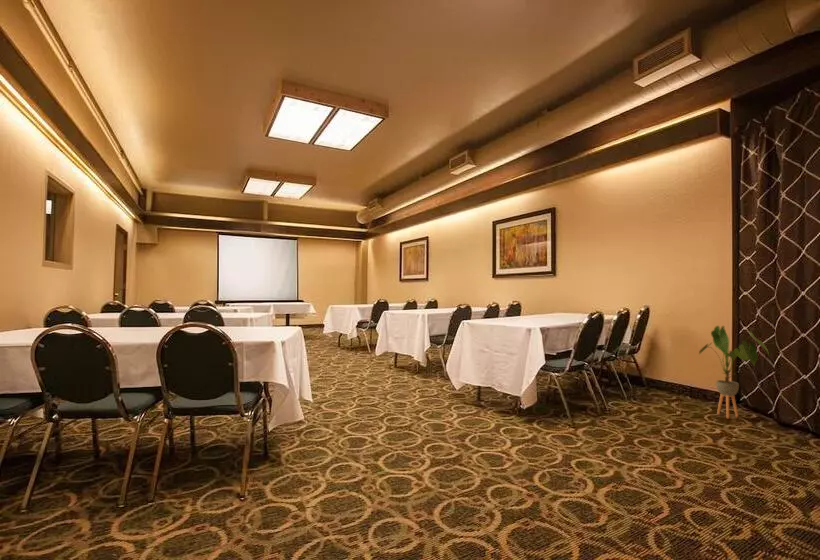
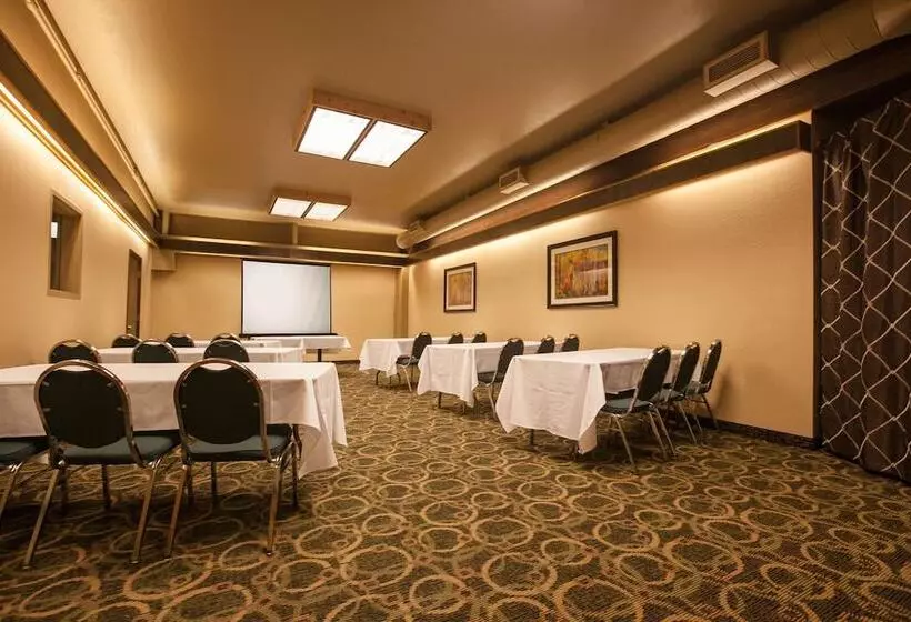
- house plant (730, 371)
